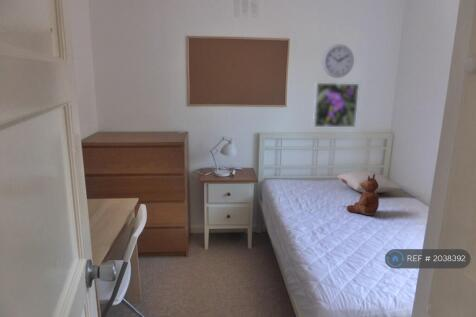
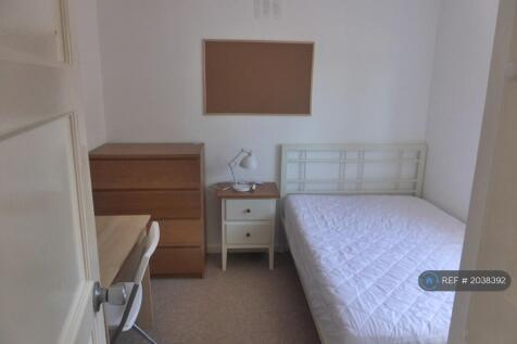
- toy (364, 193)
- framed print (335, 105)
- wall clock (338, 61)
- pillow (366, 179)
